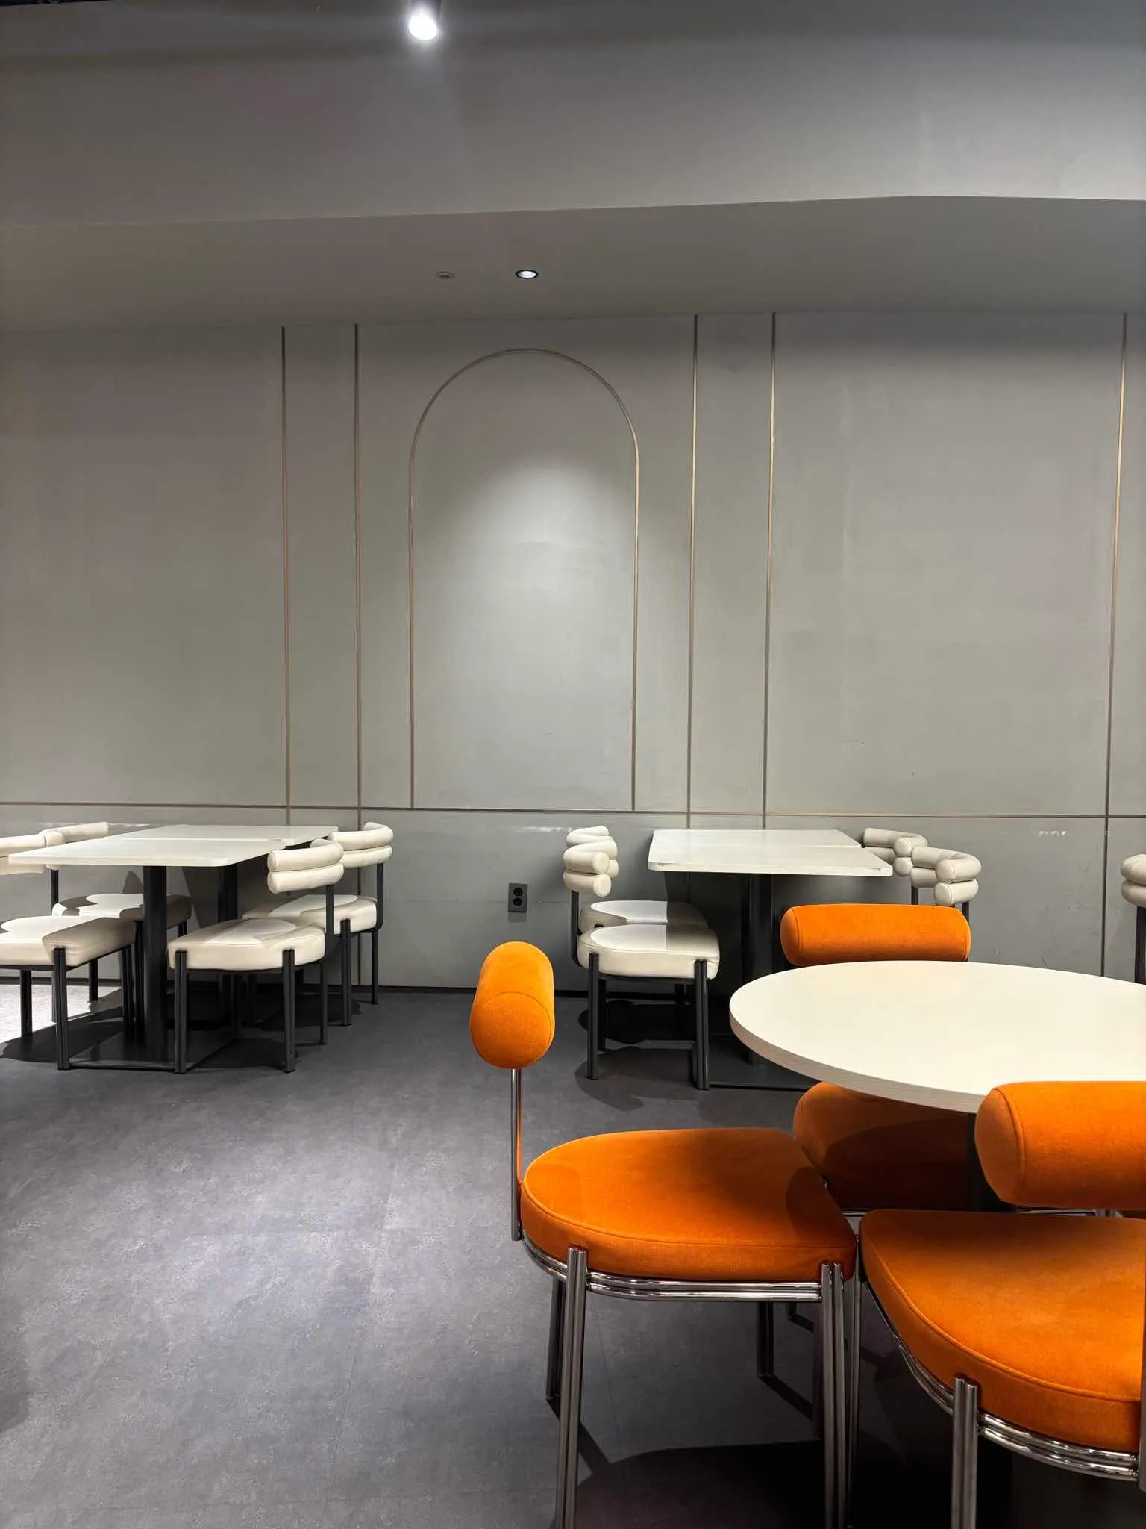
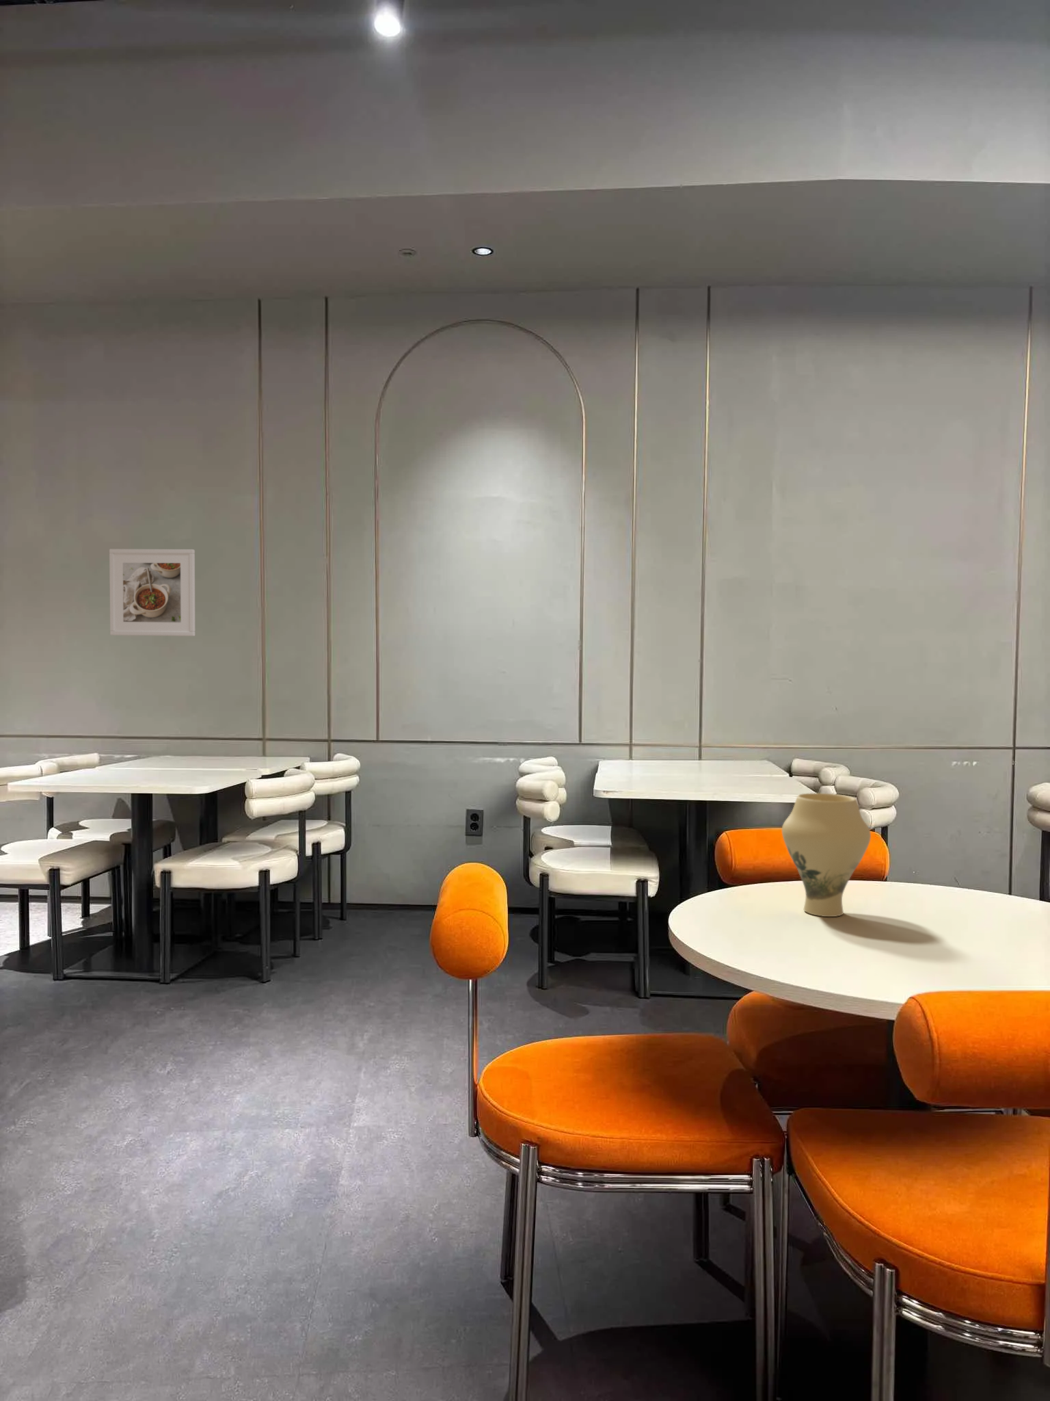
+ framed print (152, 592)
+ vase (824, 855)
